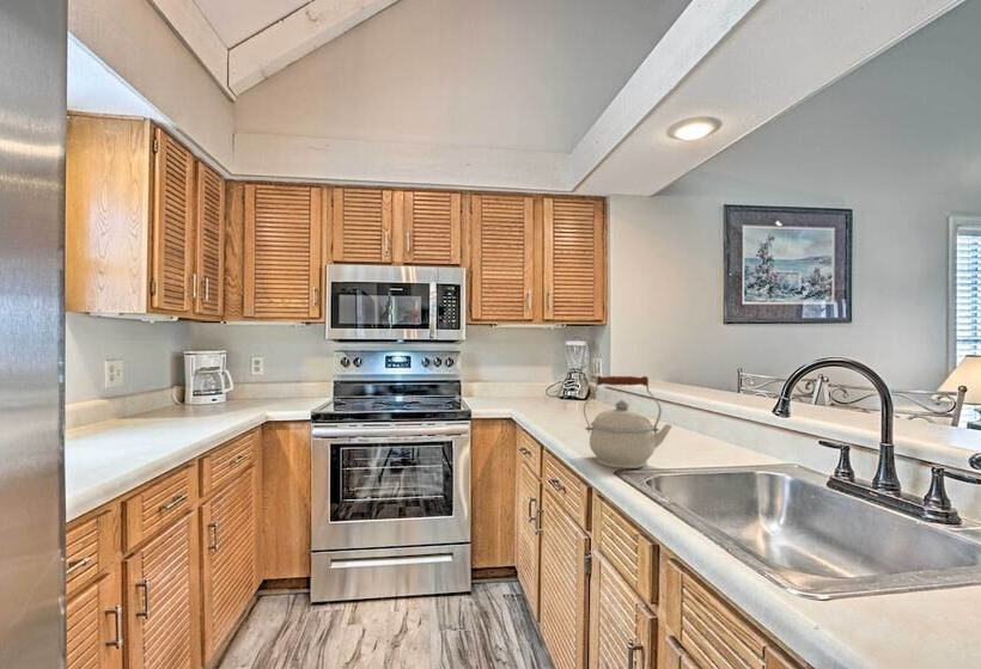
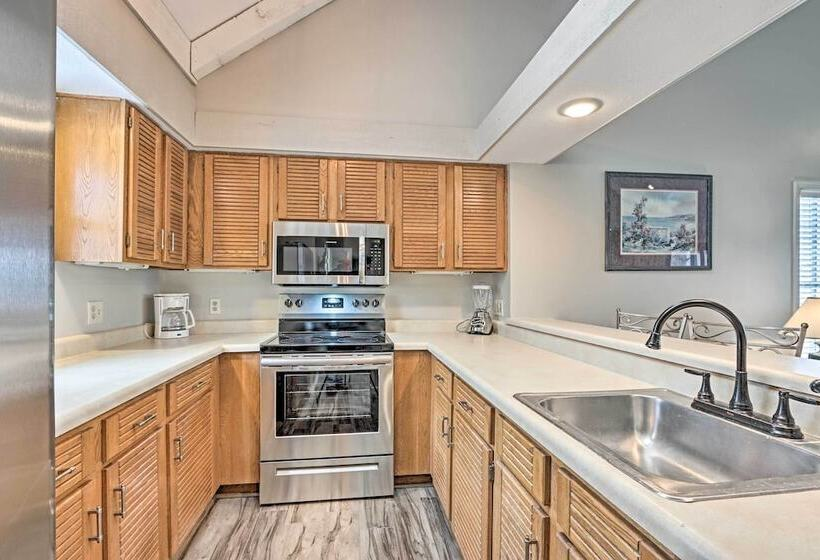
- kettle (627, 419)
